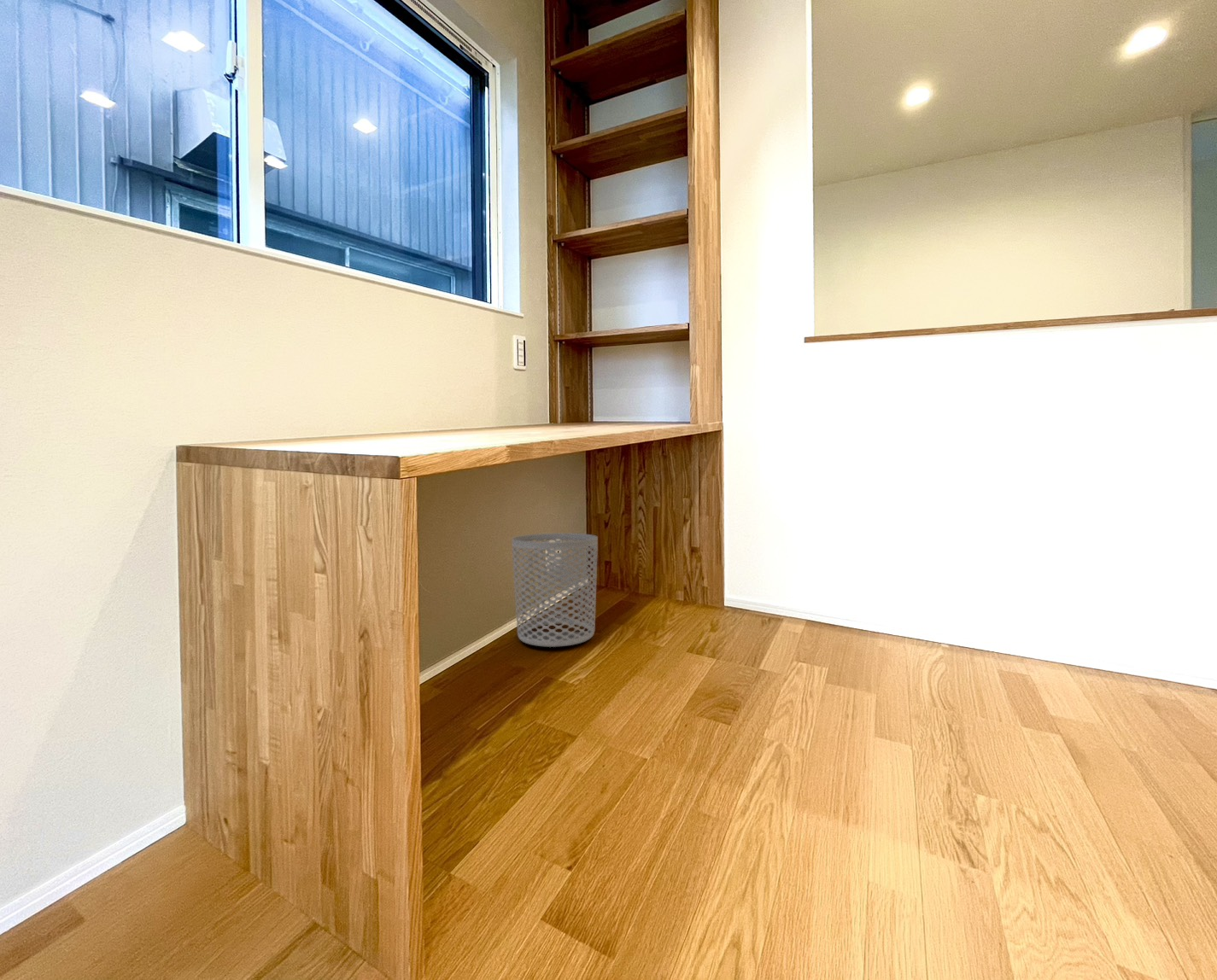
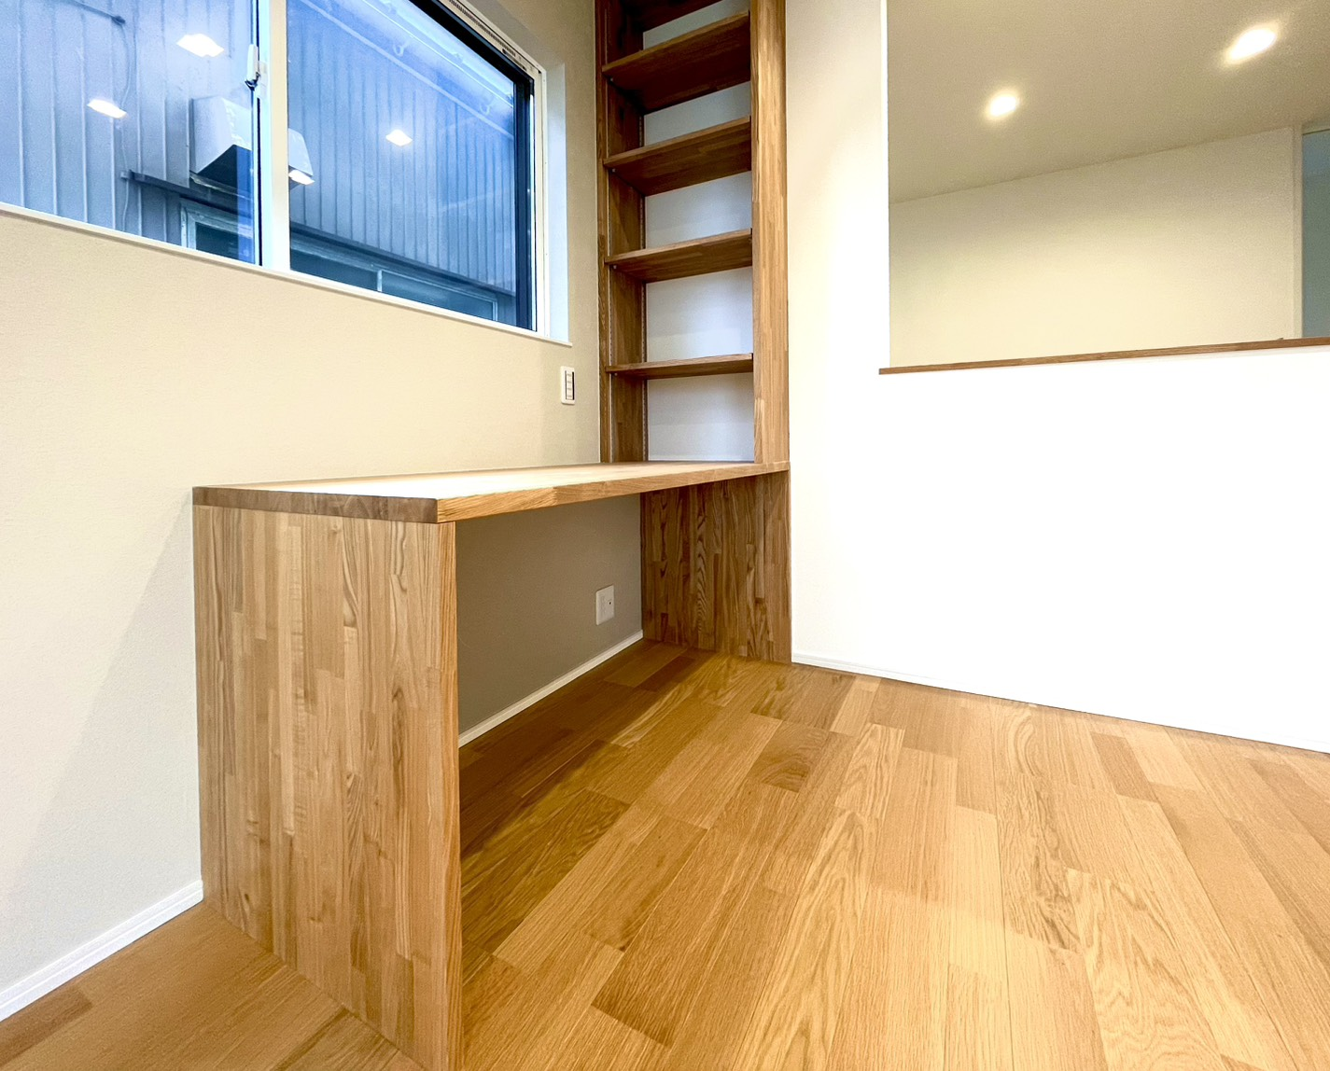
- waste bin (555, 586)
